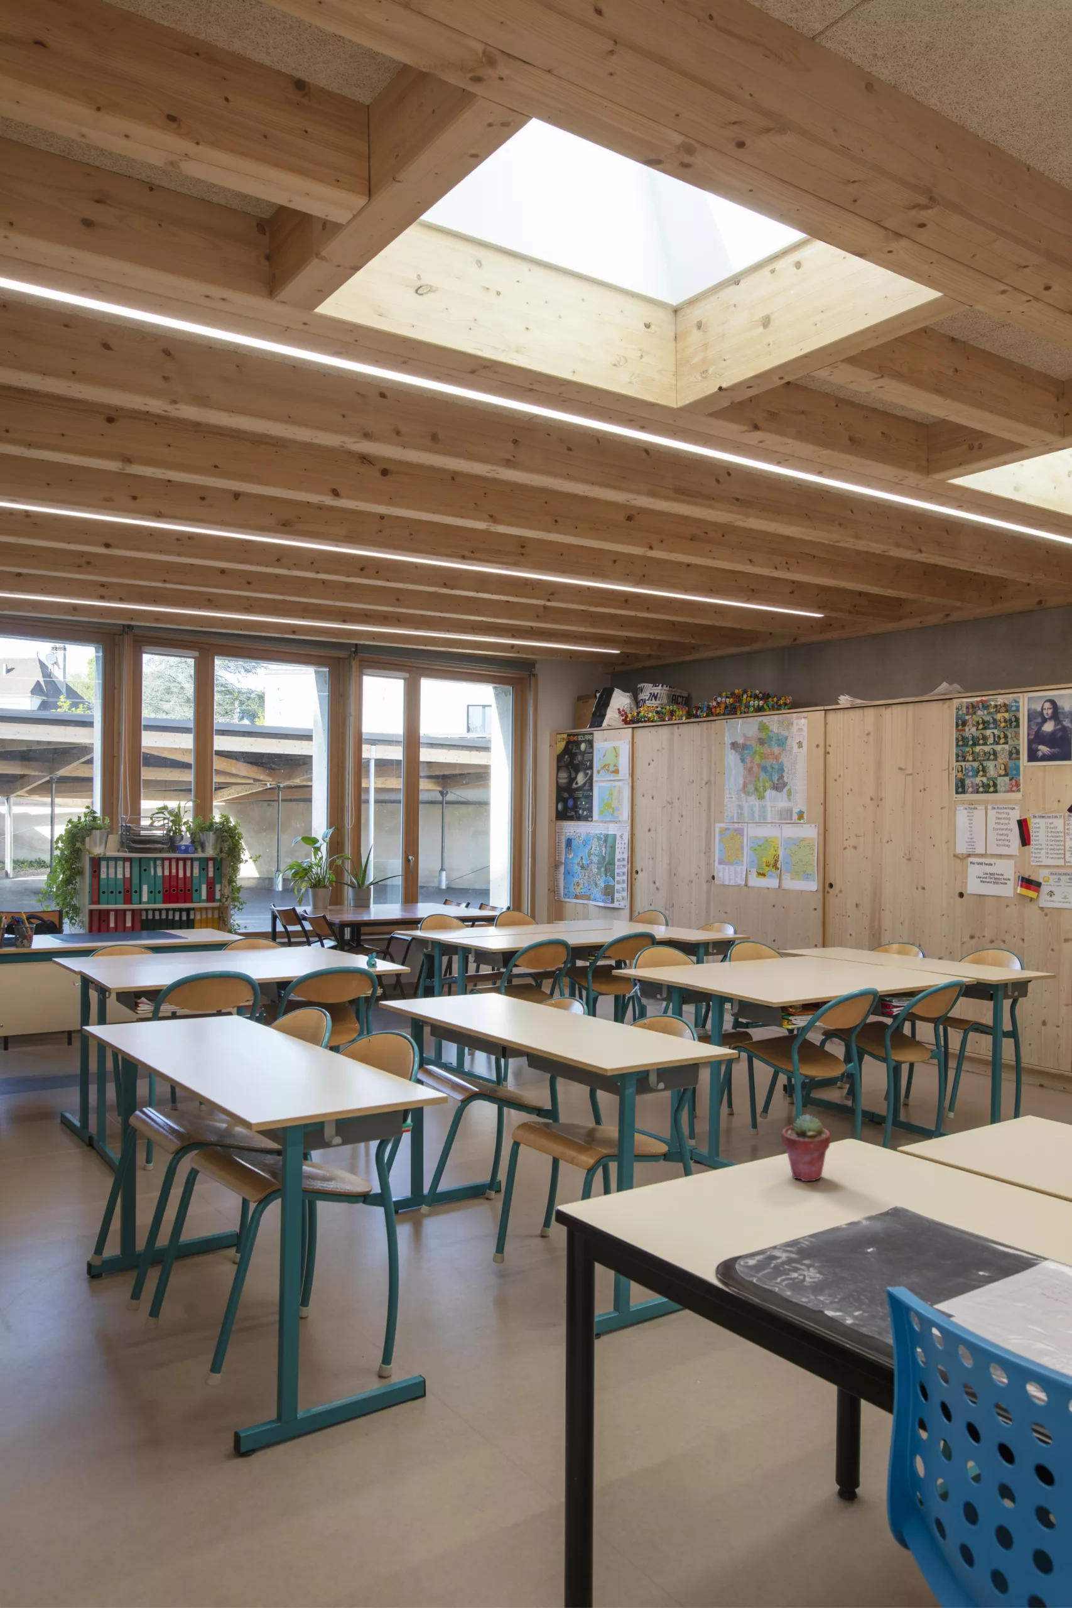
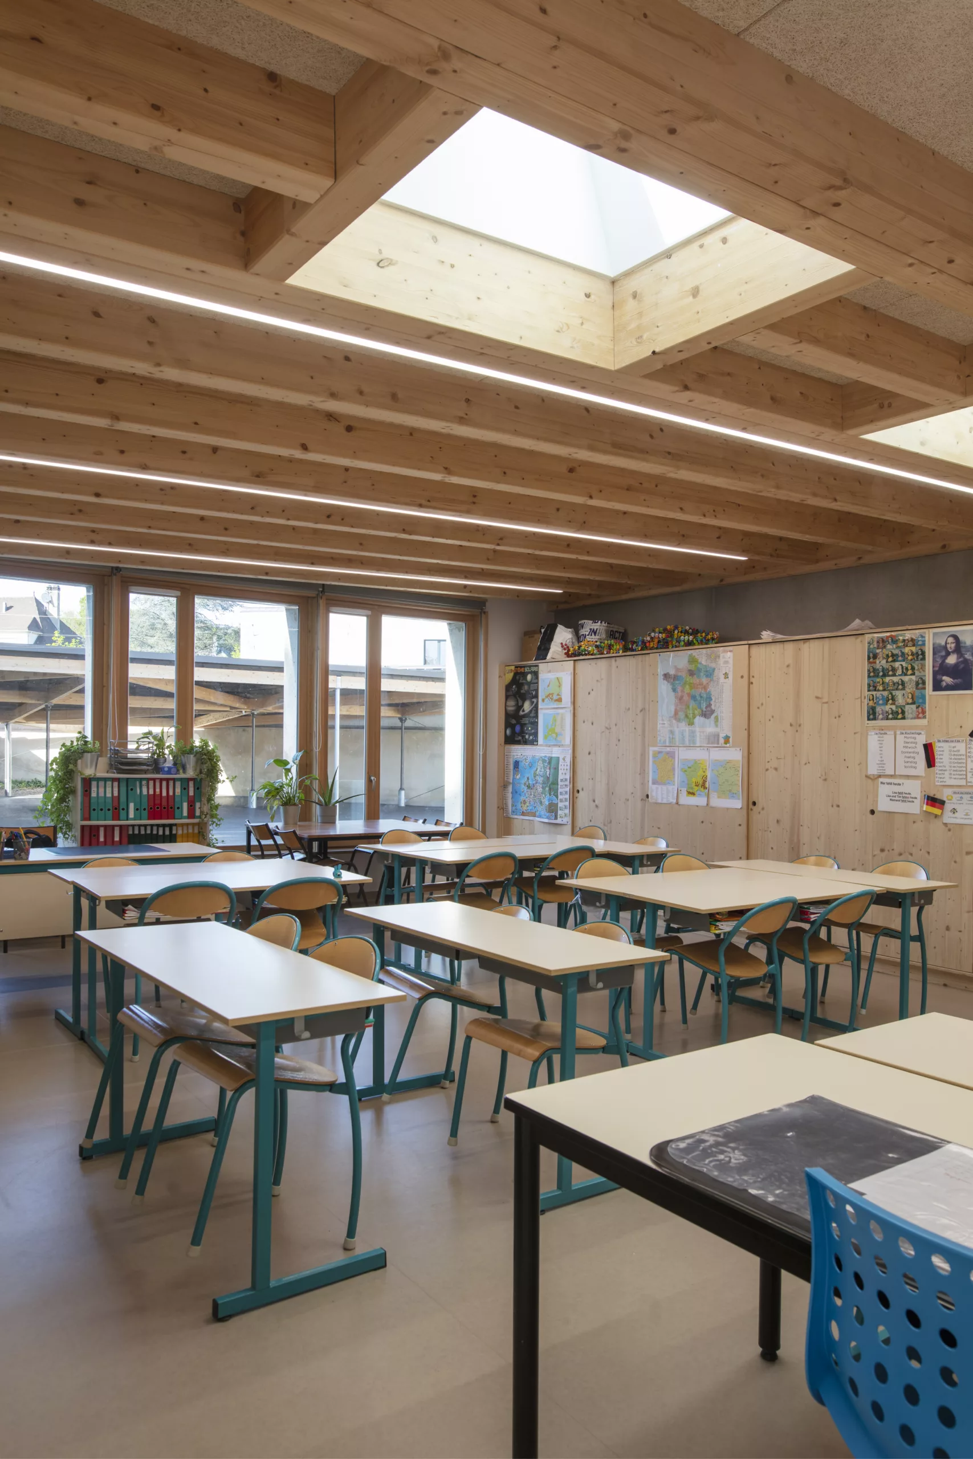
- potted succulent (805, 1145)
